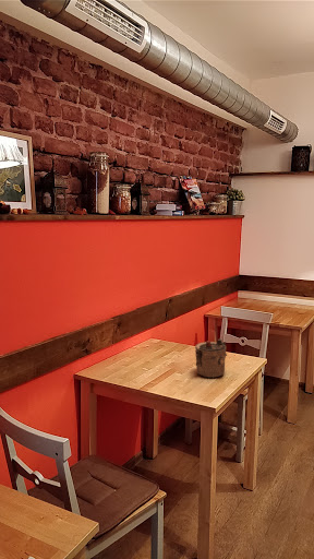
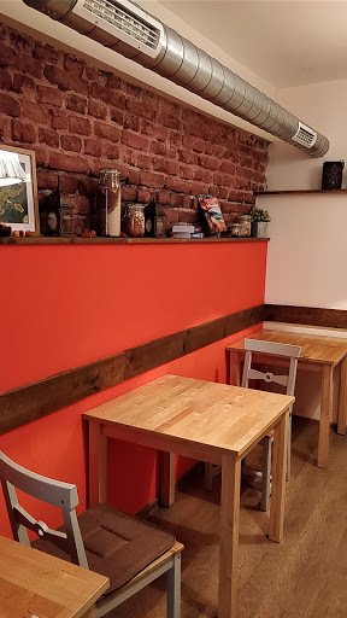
- teapot (210, 356)
